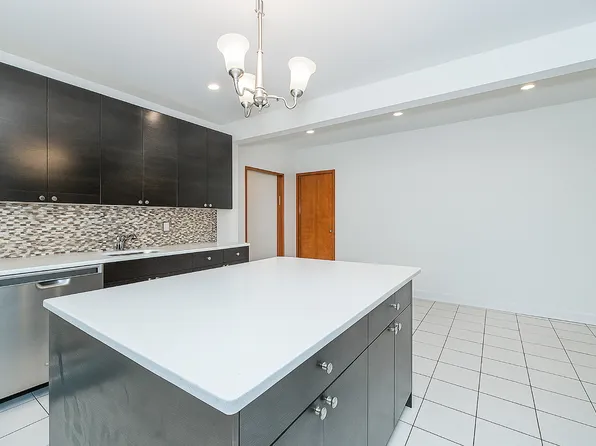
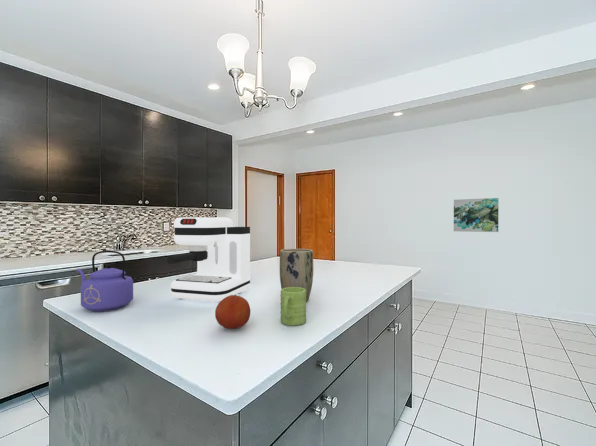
+ coffee maker (210, 256)
+ plant pot (296, 275)
+ kettle (102, 278)
+ mug (291, 307)
+ fruit (233, 311)
+ wall art (475, 215)
